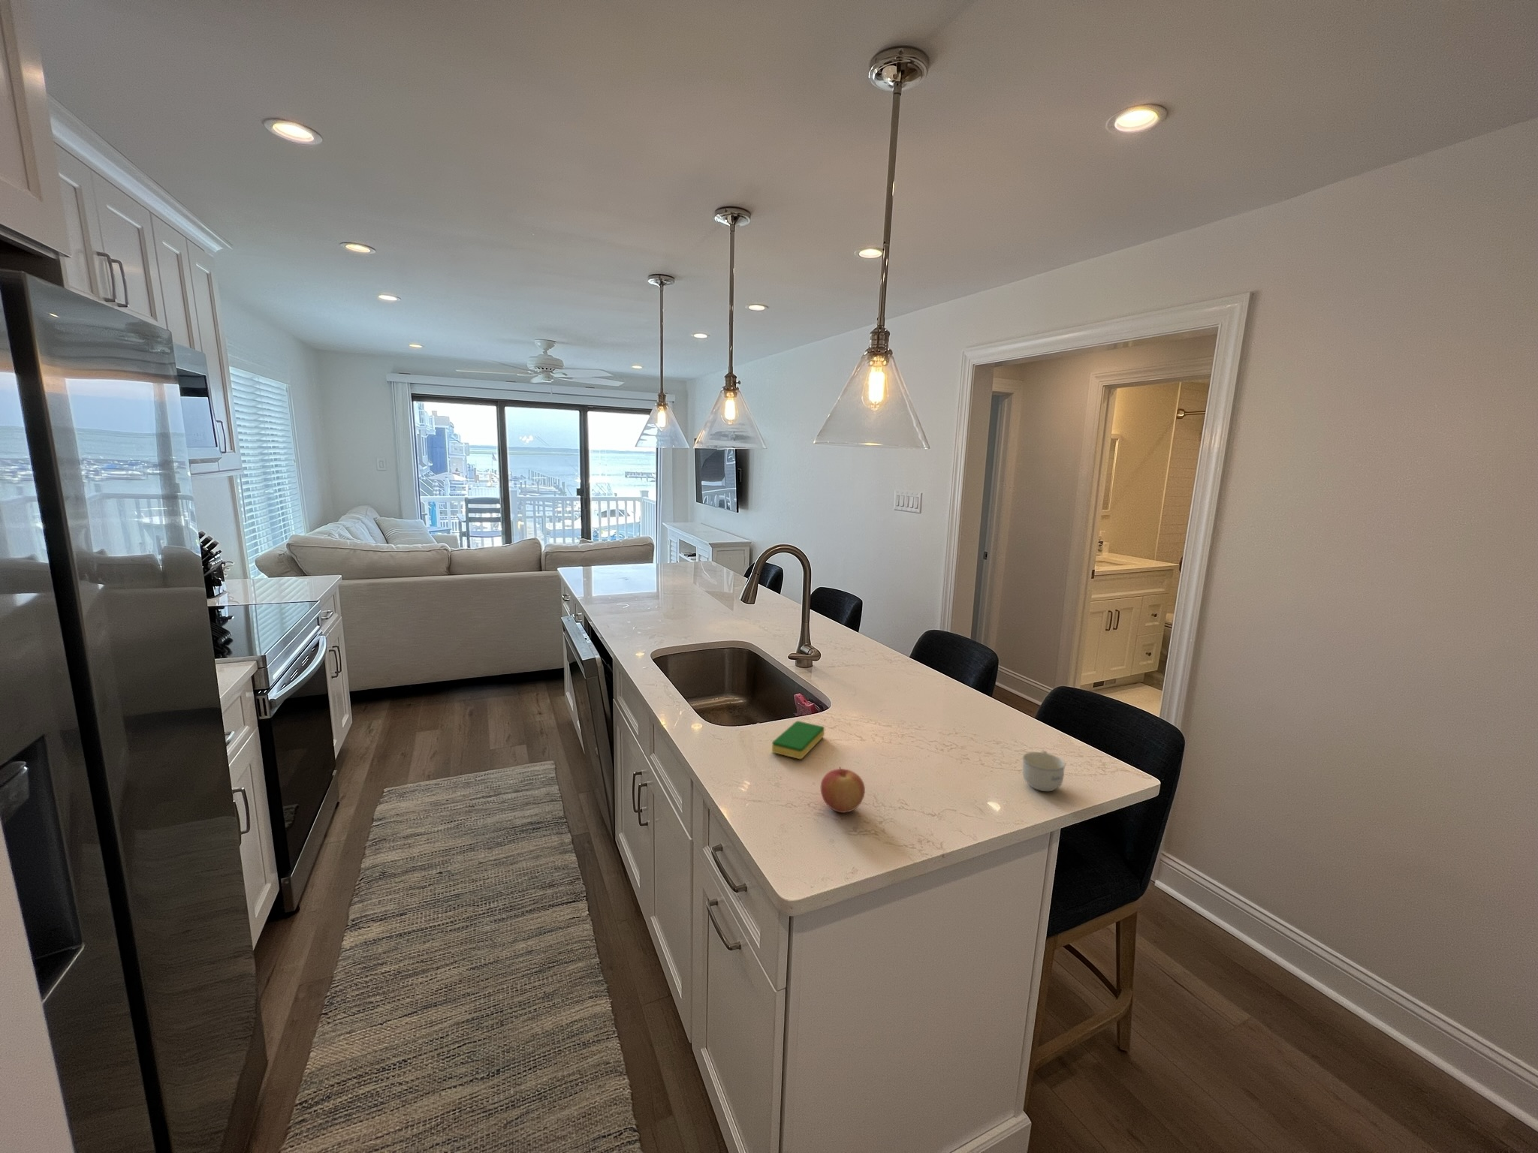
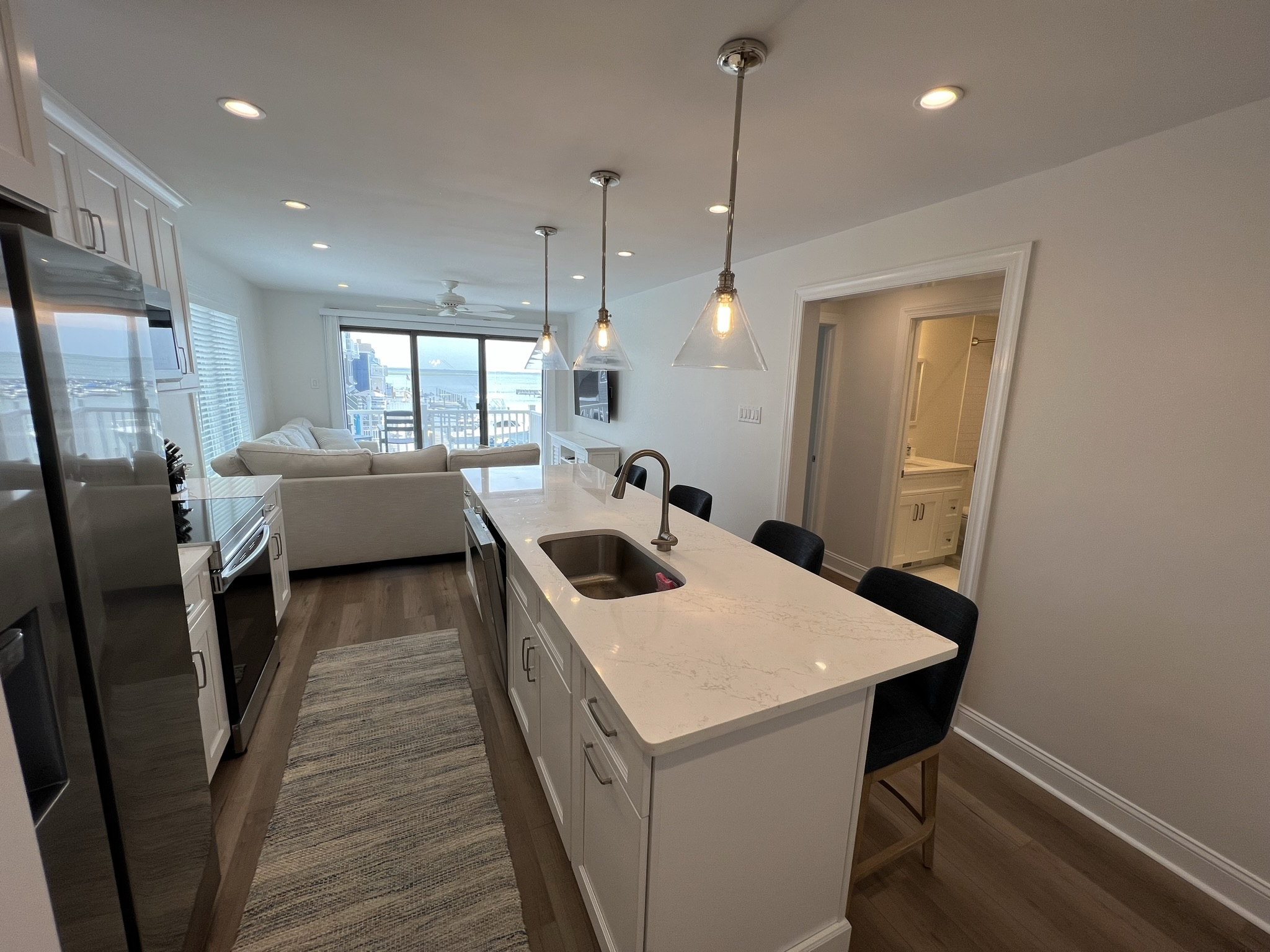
- dish sponge (798, 739)
- apple (843, 787)
- cup (1043, 770)
